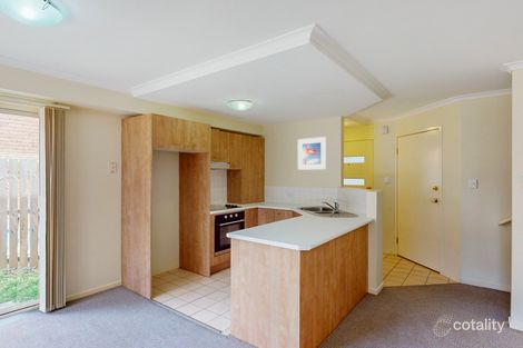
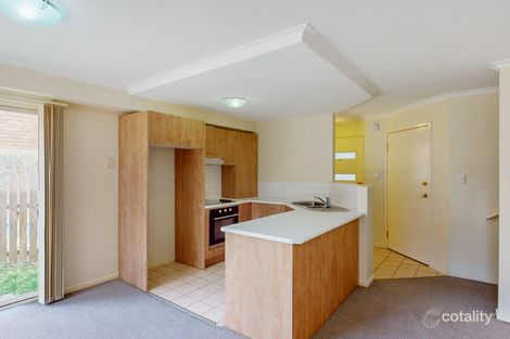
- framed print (312, 153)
